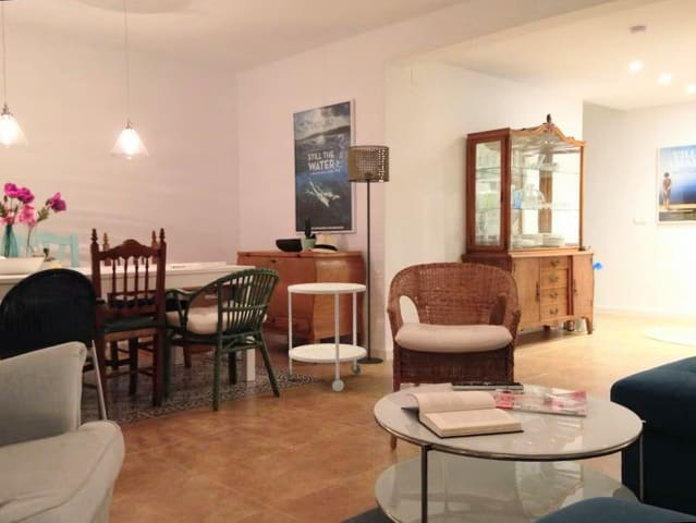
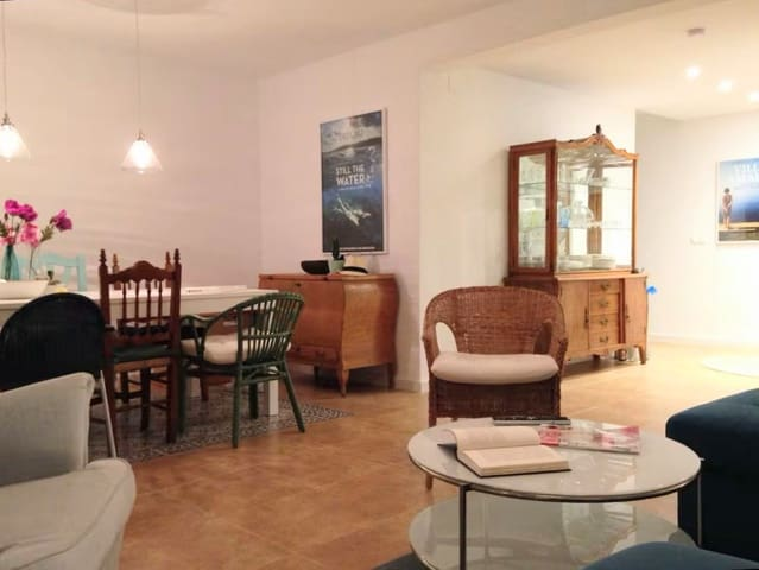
- floor lamp (368, 255)
- side table (335, 333)
